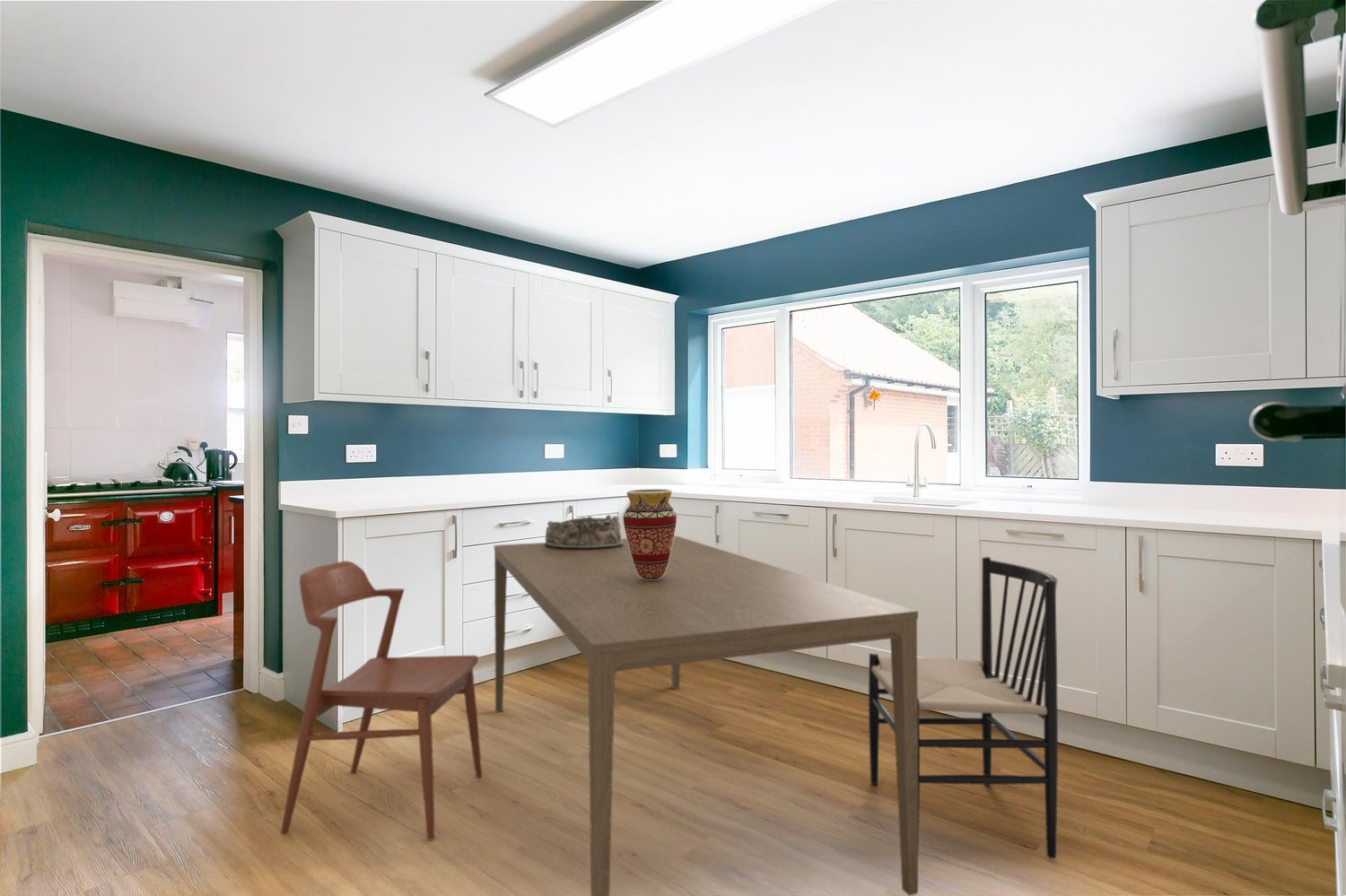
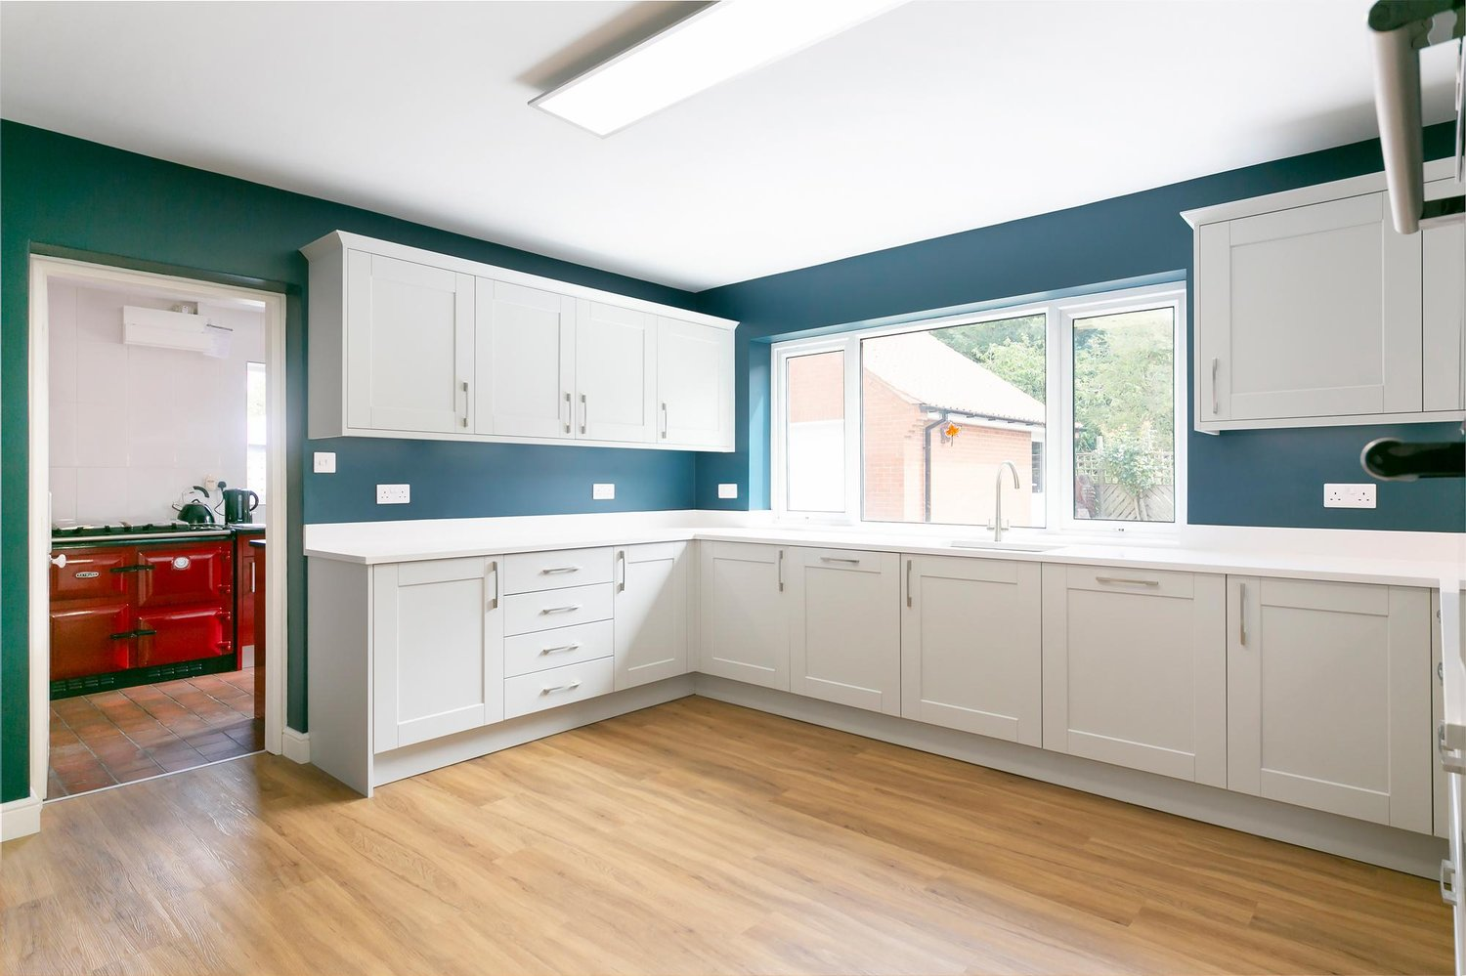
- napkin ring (585, 531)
- chair (965, 692)
- vase (650, 534)
- chair (388, 684)
- dining table (651, 666)
